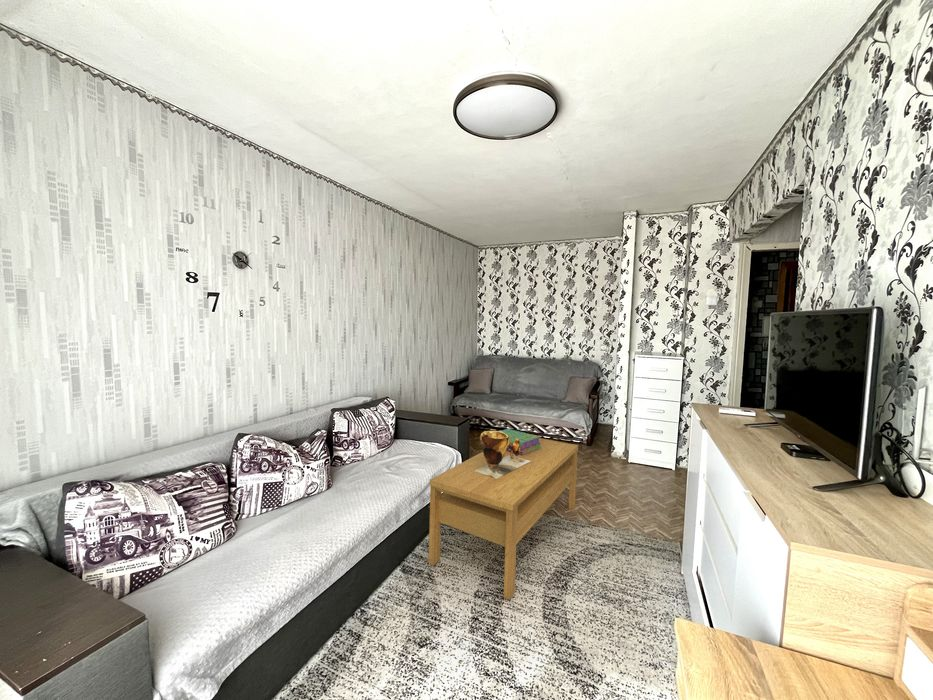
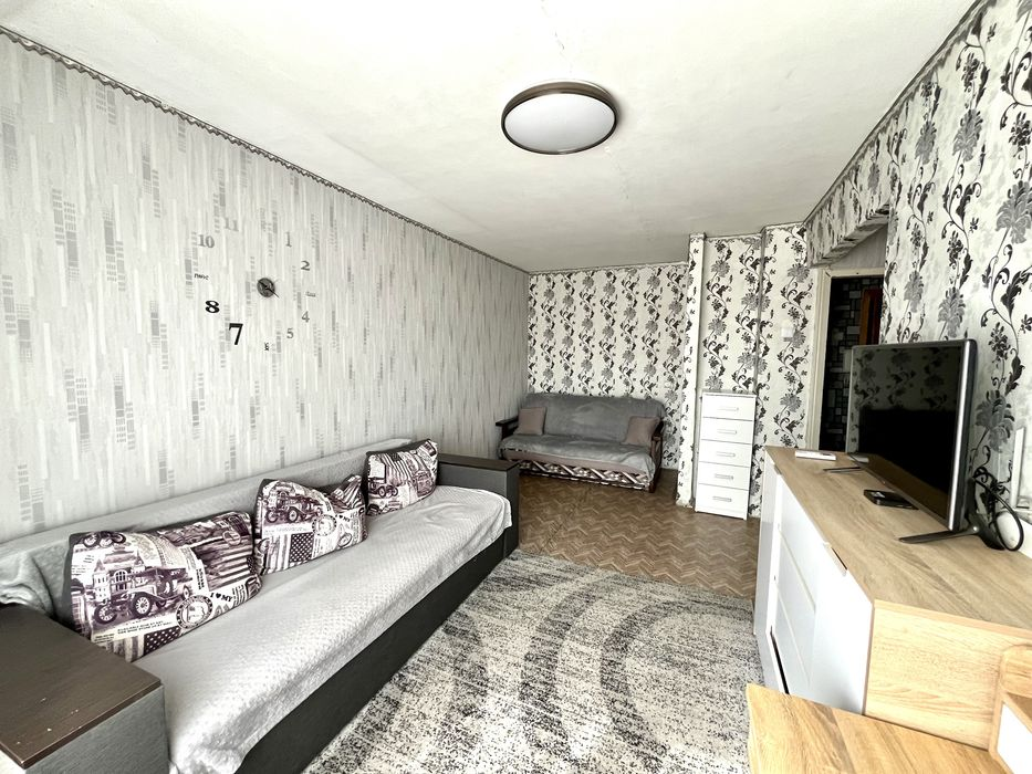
- stack of books (514, 440)
- coffee table (513, 496)
- clay pot (503, 448)
